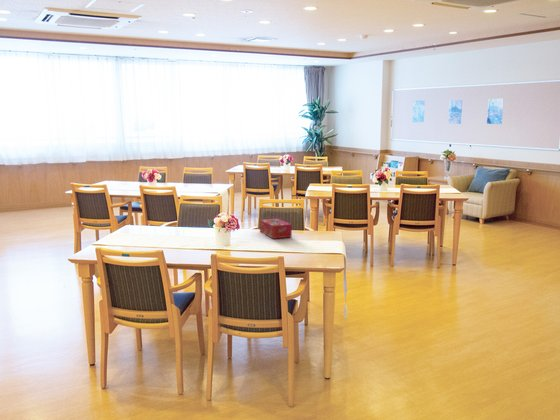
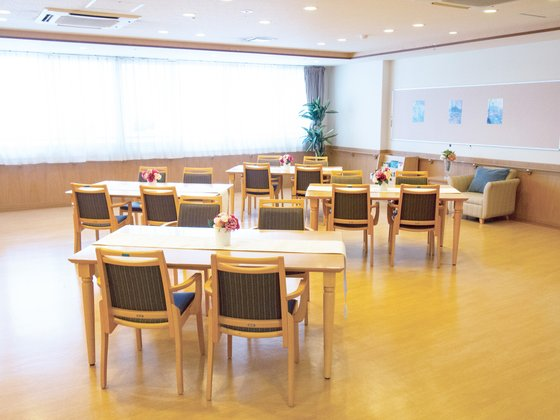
- tissue box (275, 228)
